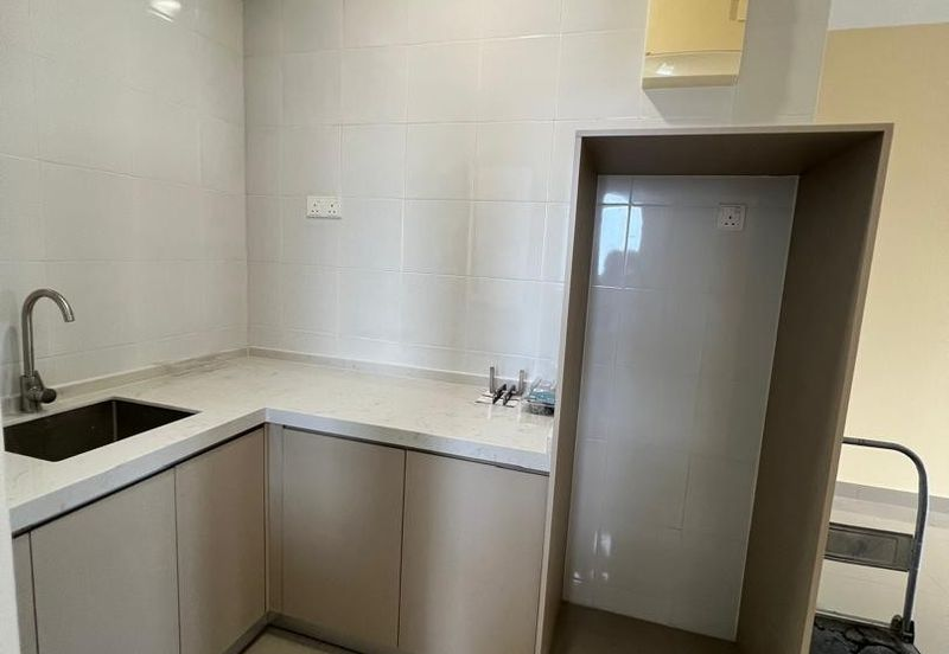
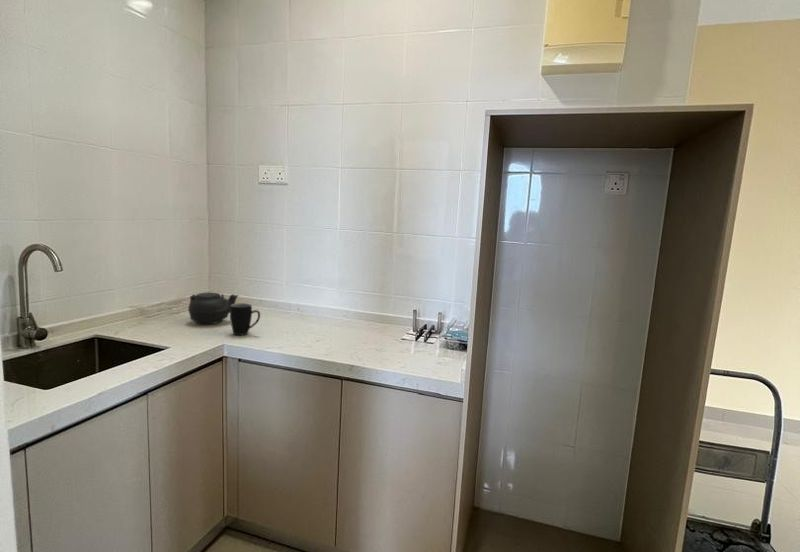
+ teapot (213, 308)
+ mug (245, 319)
